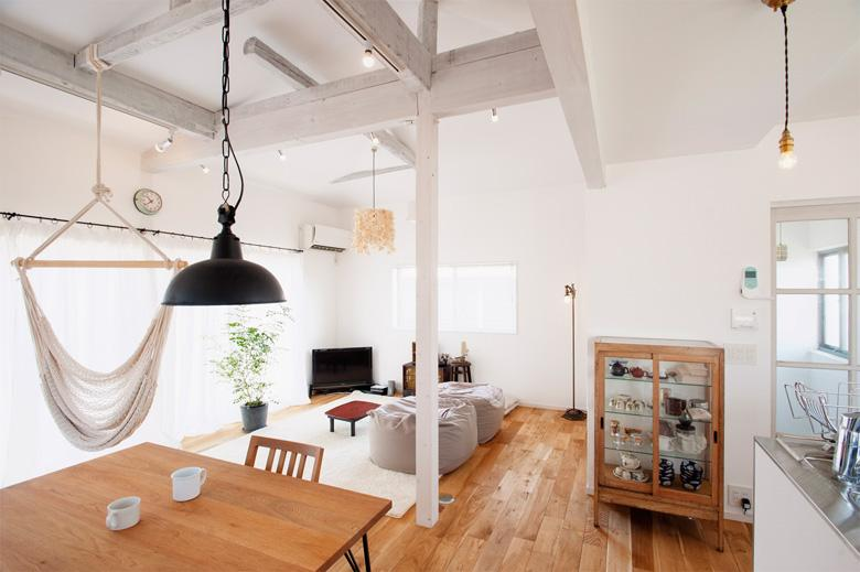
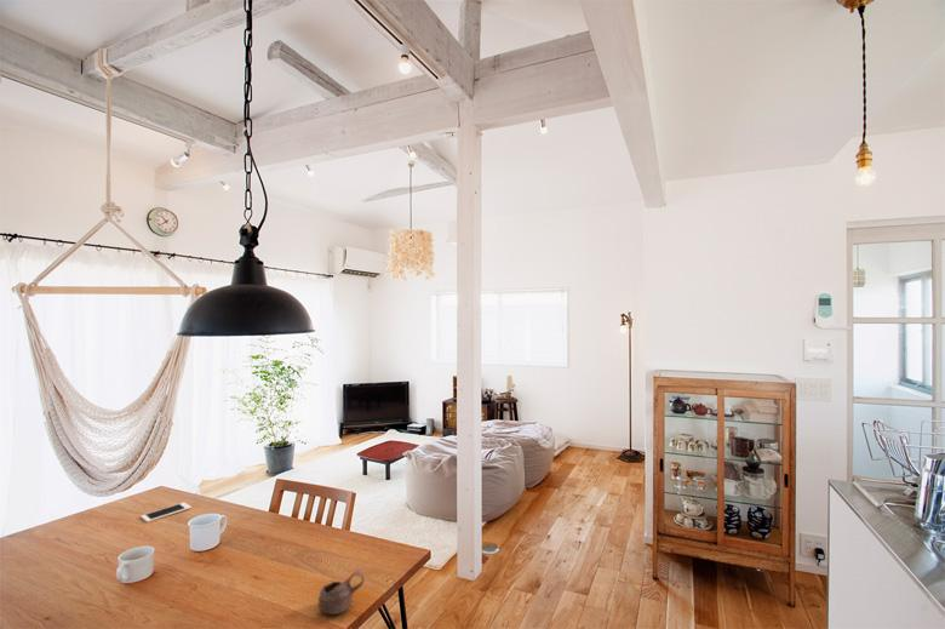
+ cell phone (166, 511)
+ cup (339, 593)
